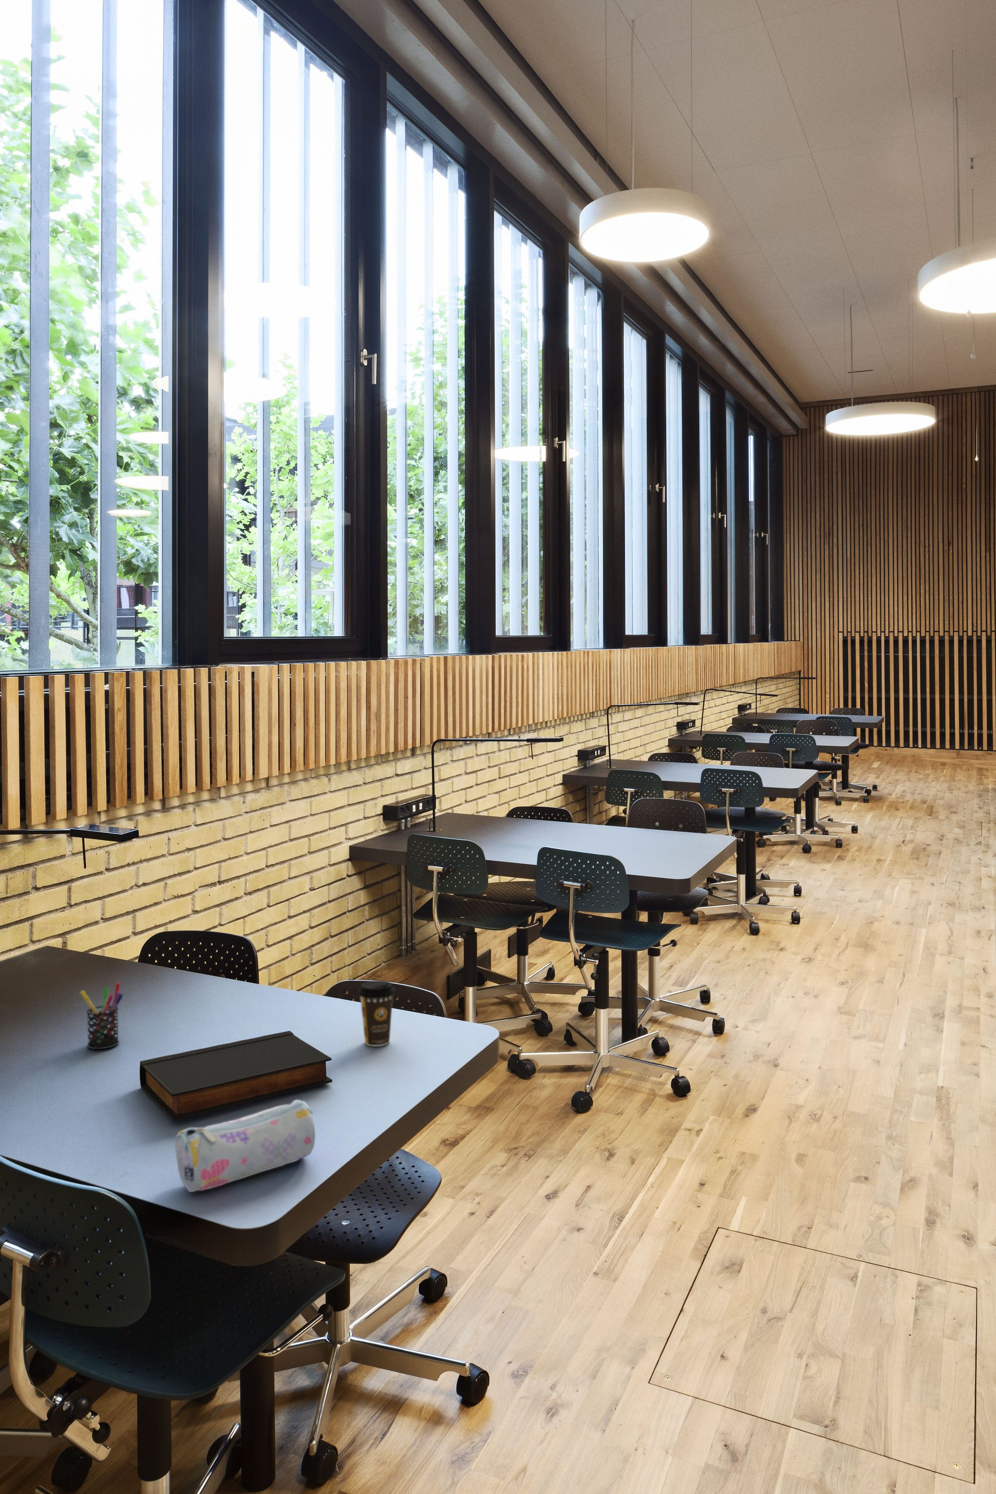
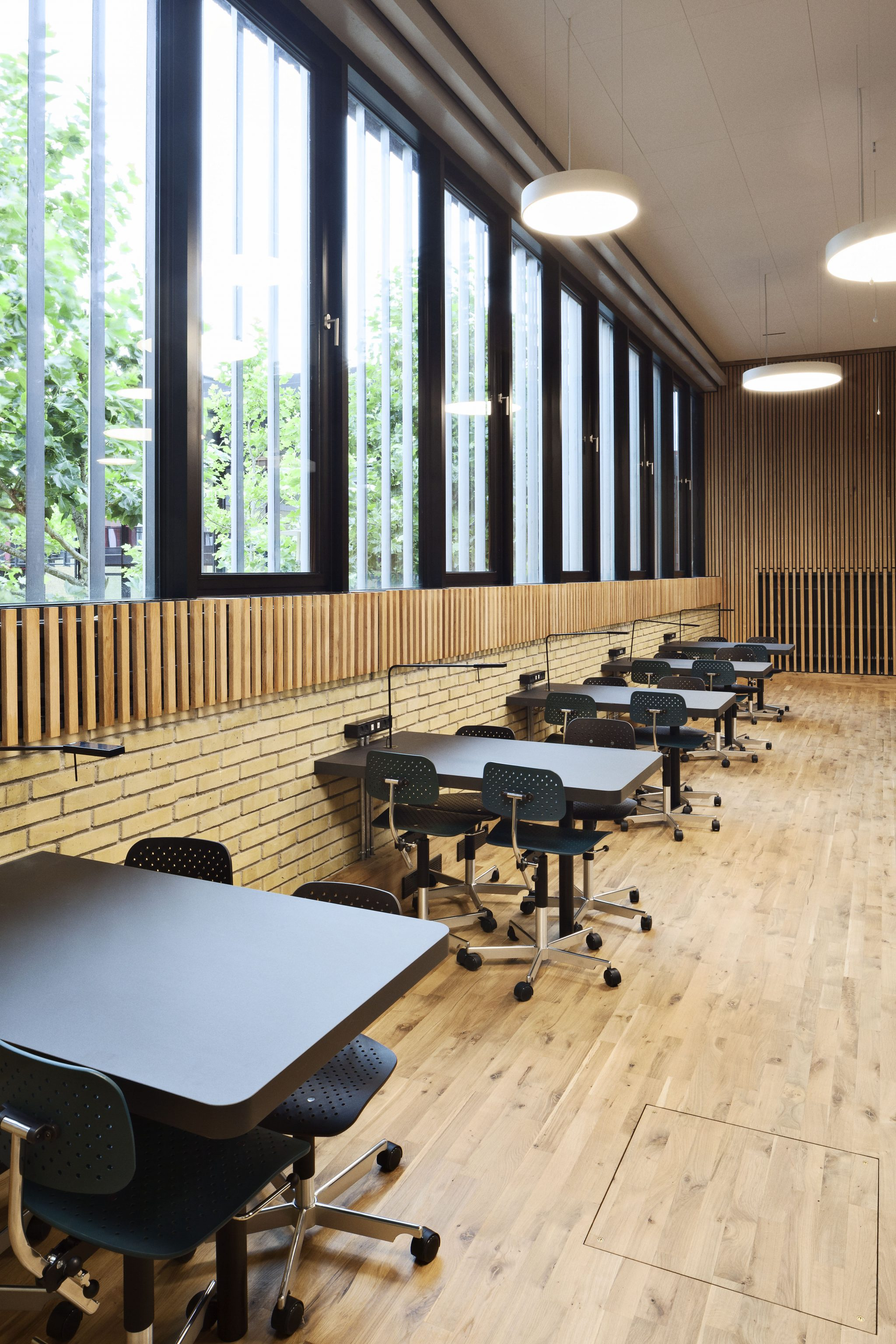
- coffee cup (377, 1013)
- book (236, 1072)
- pencil case (246, 1143)
- pen holder (104, 1013)
